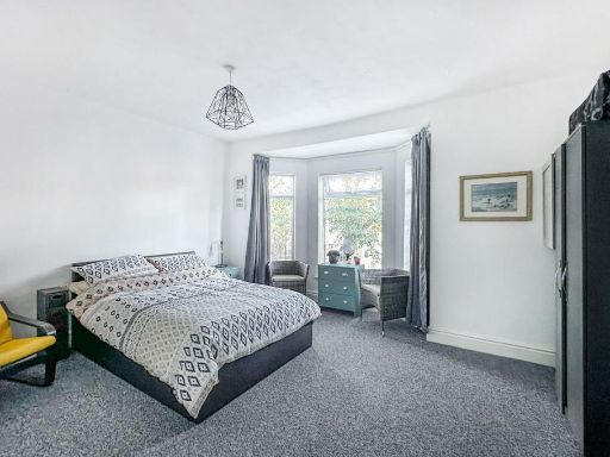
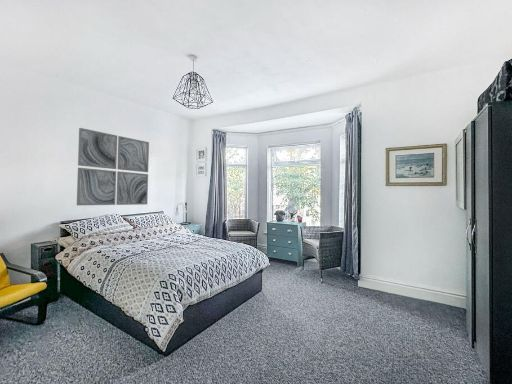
+ wall art (117, 171)
